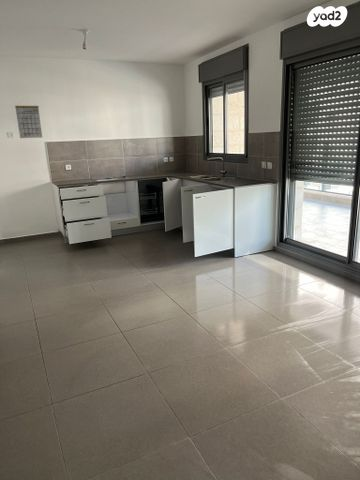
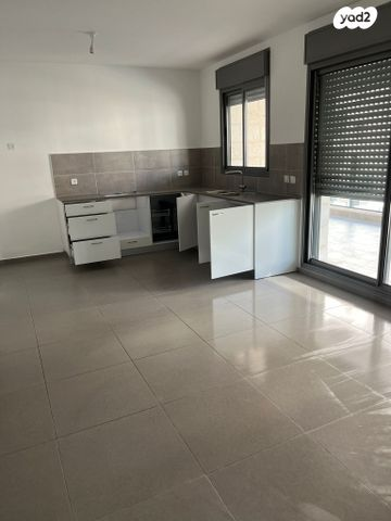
- calendar (28, 118)
